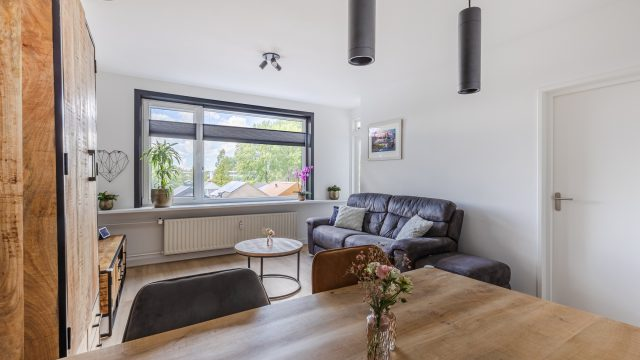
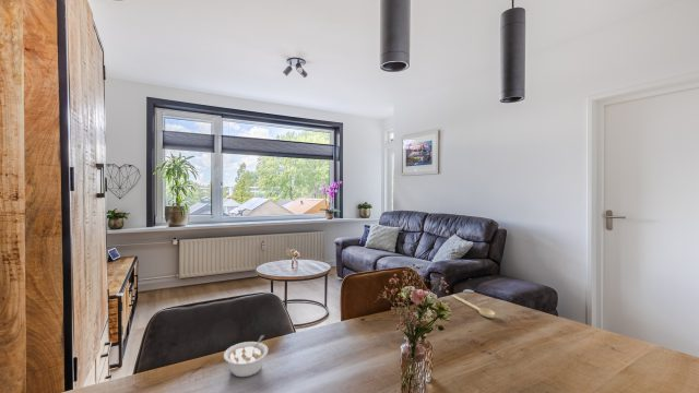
+ spoon (471, 305)
+ legume (246, 357)
